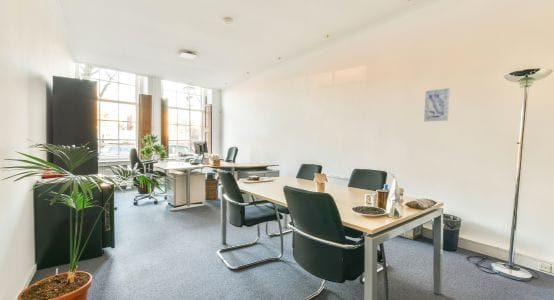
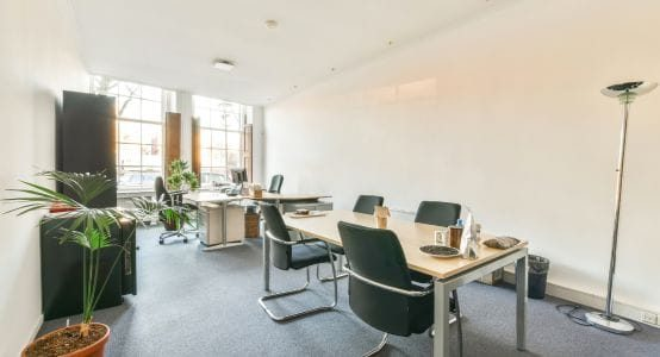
- wall art (436, 105)
